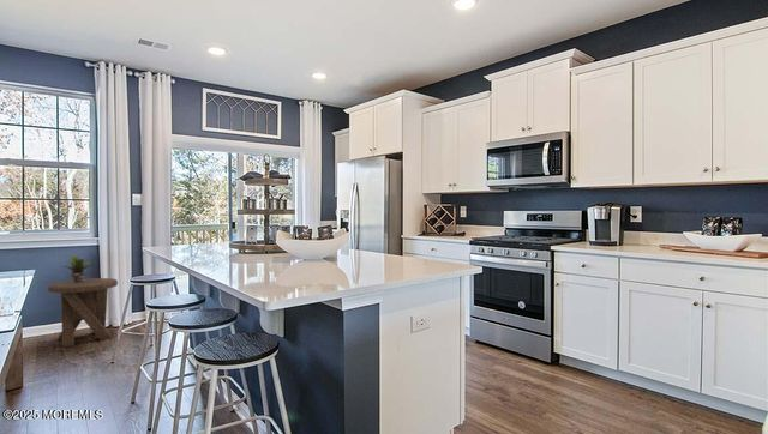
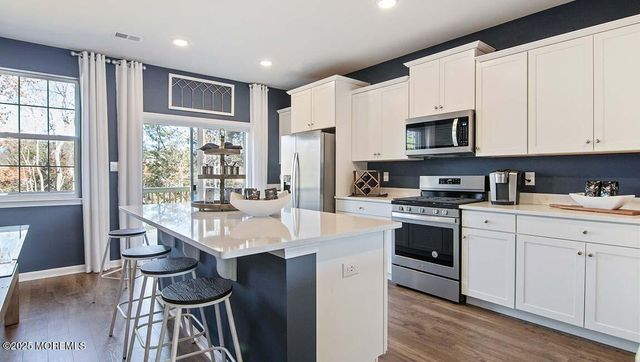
- music stool (84, 311)
- potted plant (77, 269)
